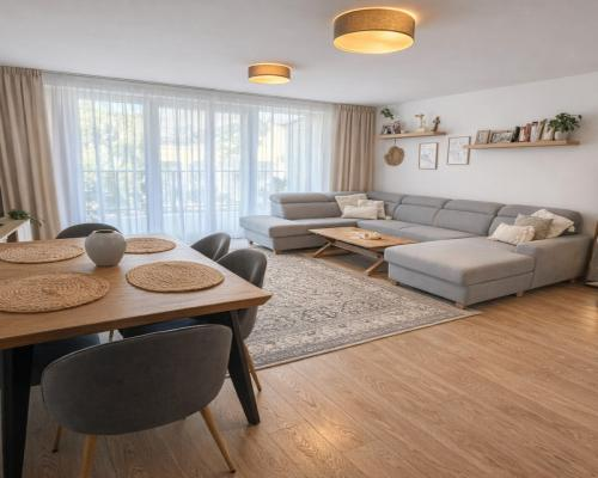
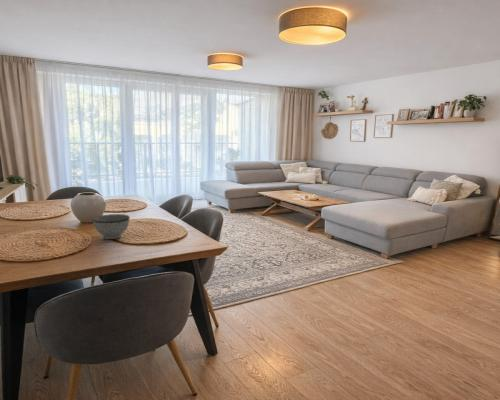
+ bowl (111, 227)
